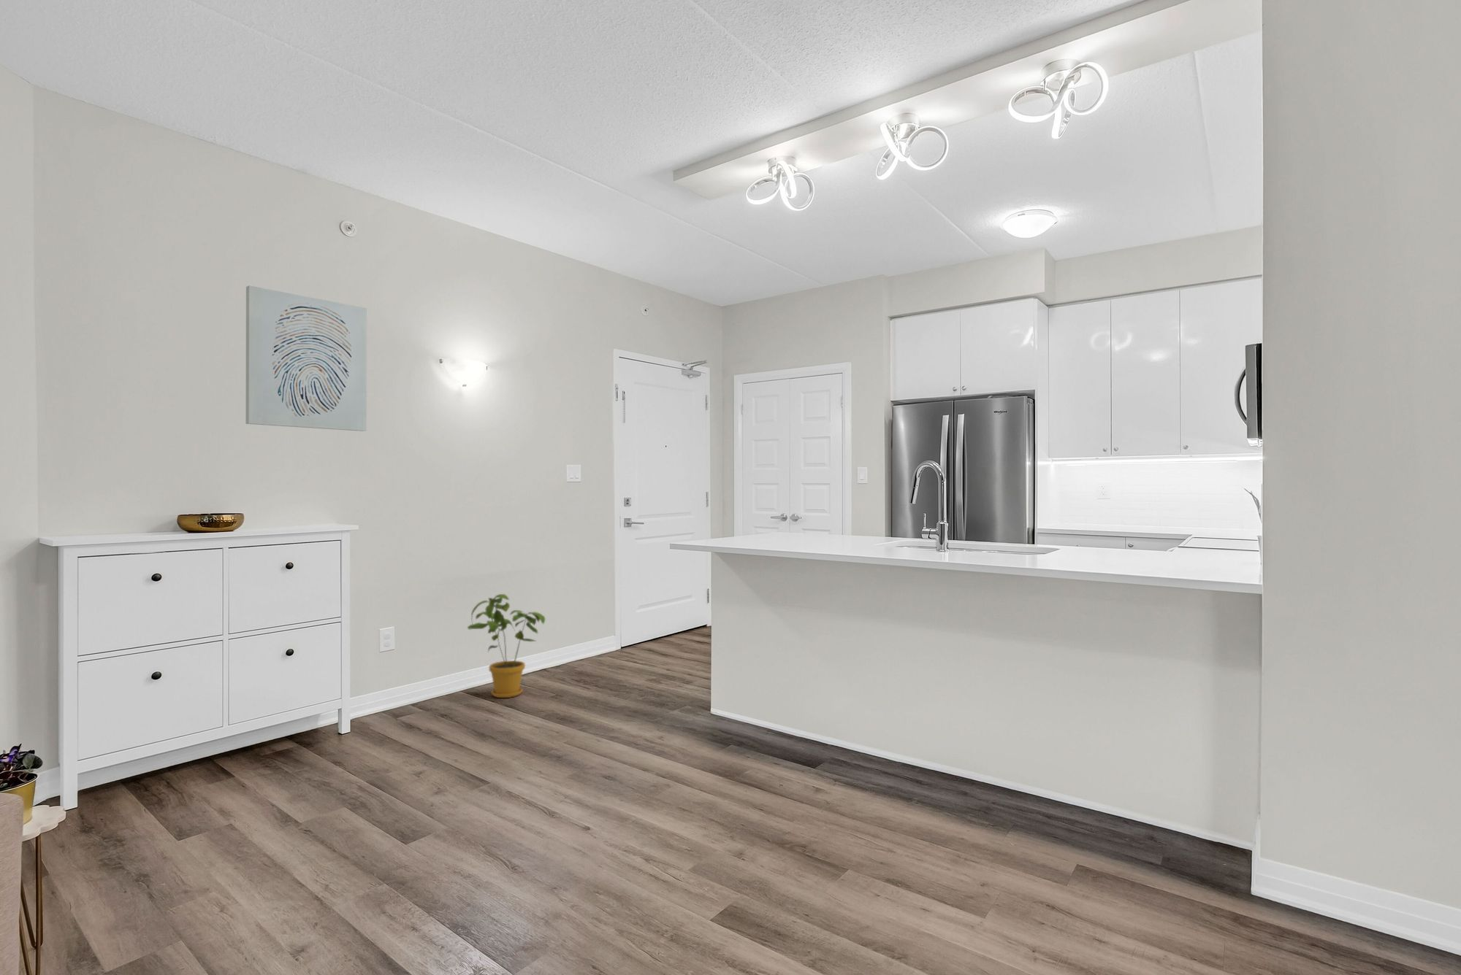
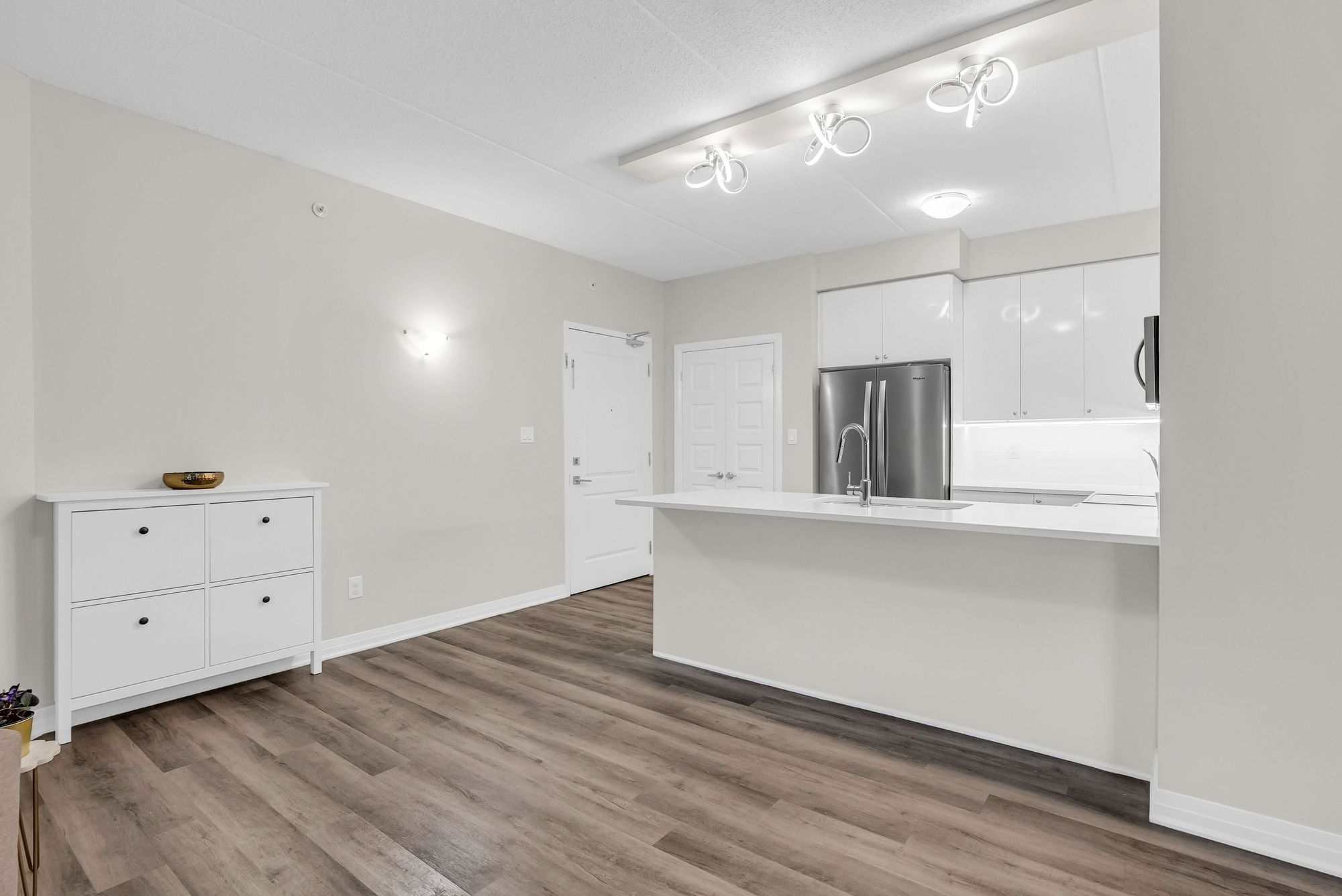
- house plant (499, 640)
- wall art (309, 362)
